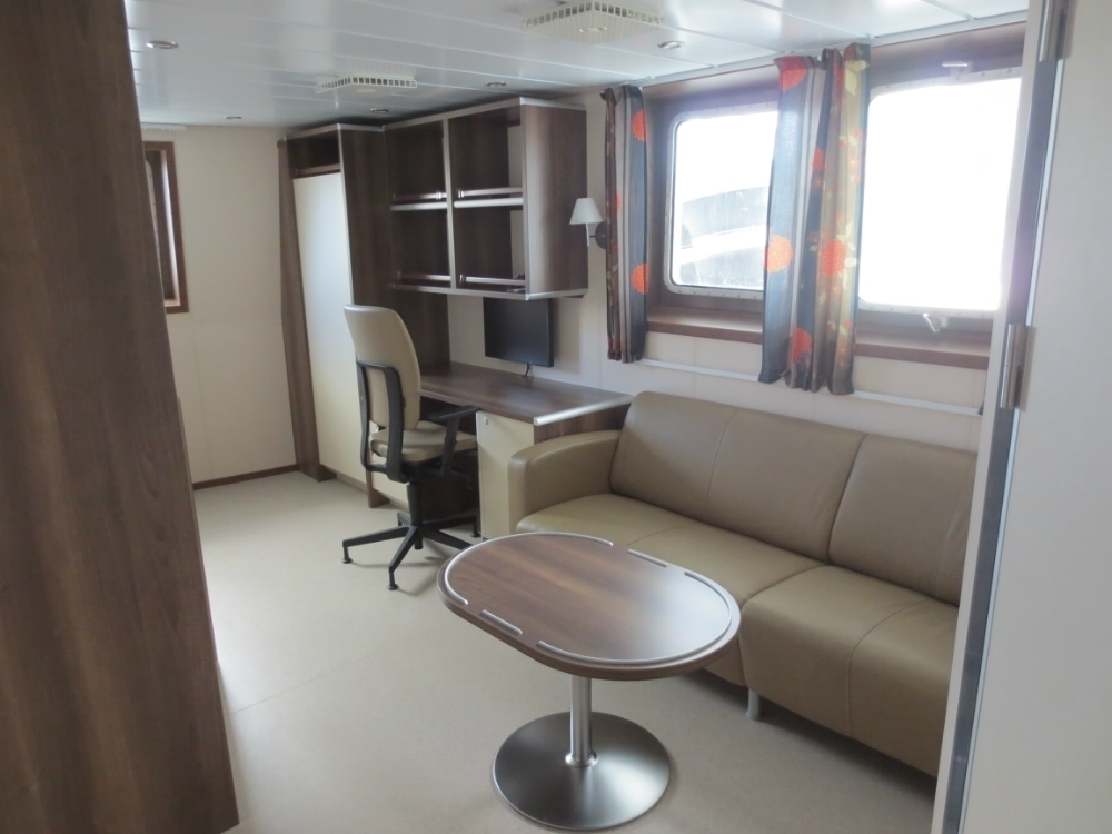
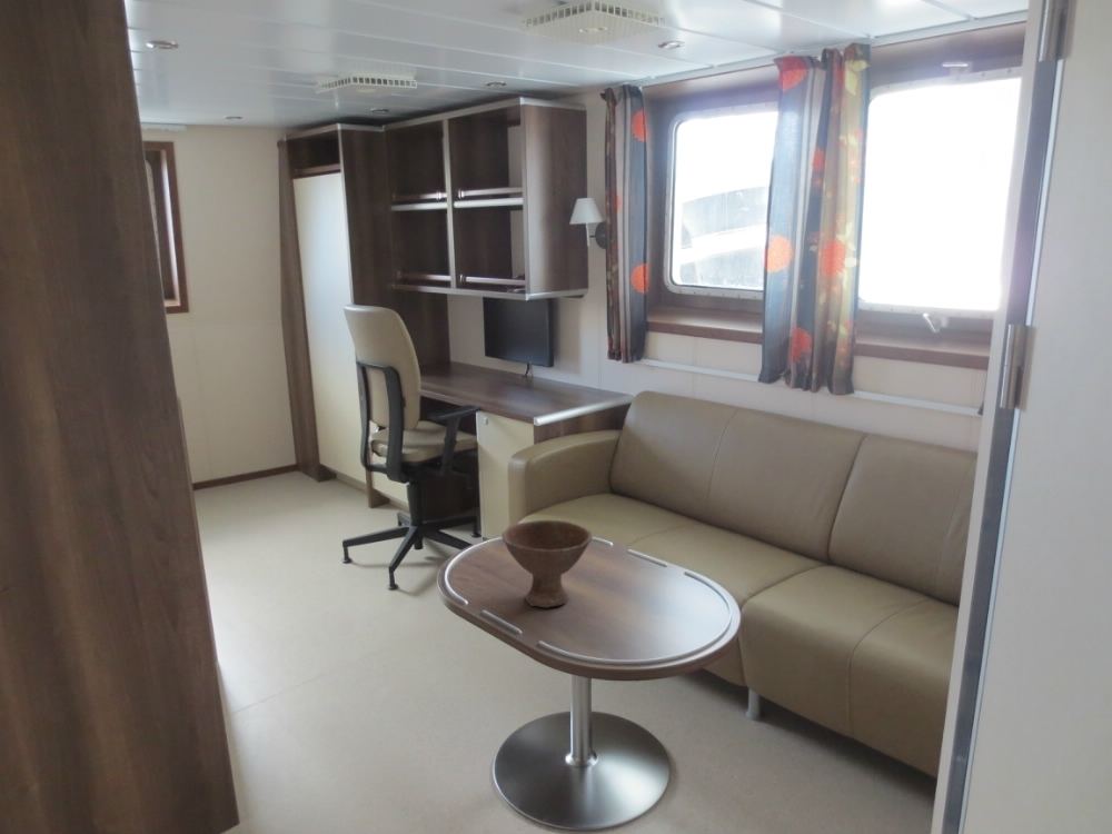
+ bowl (545, 564)
